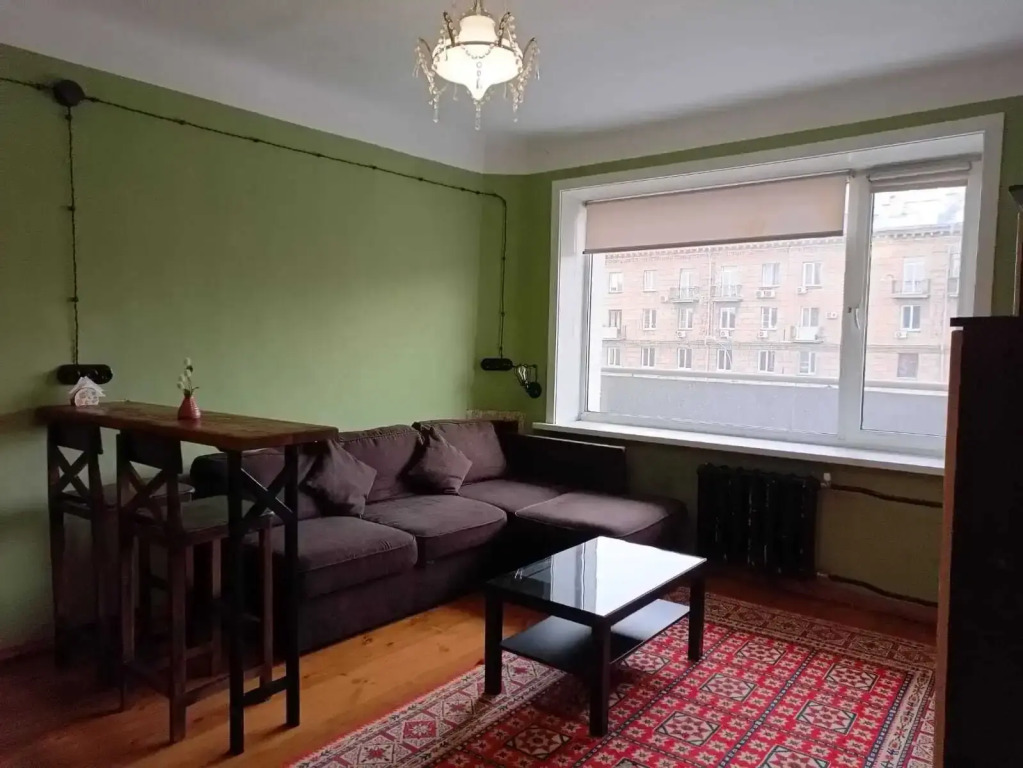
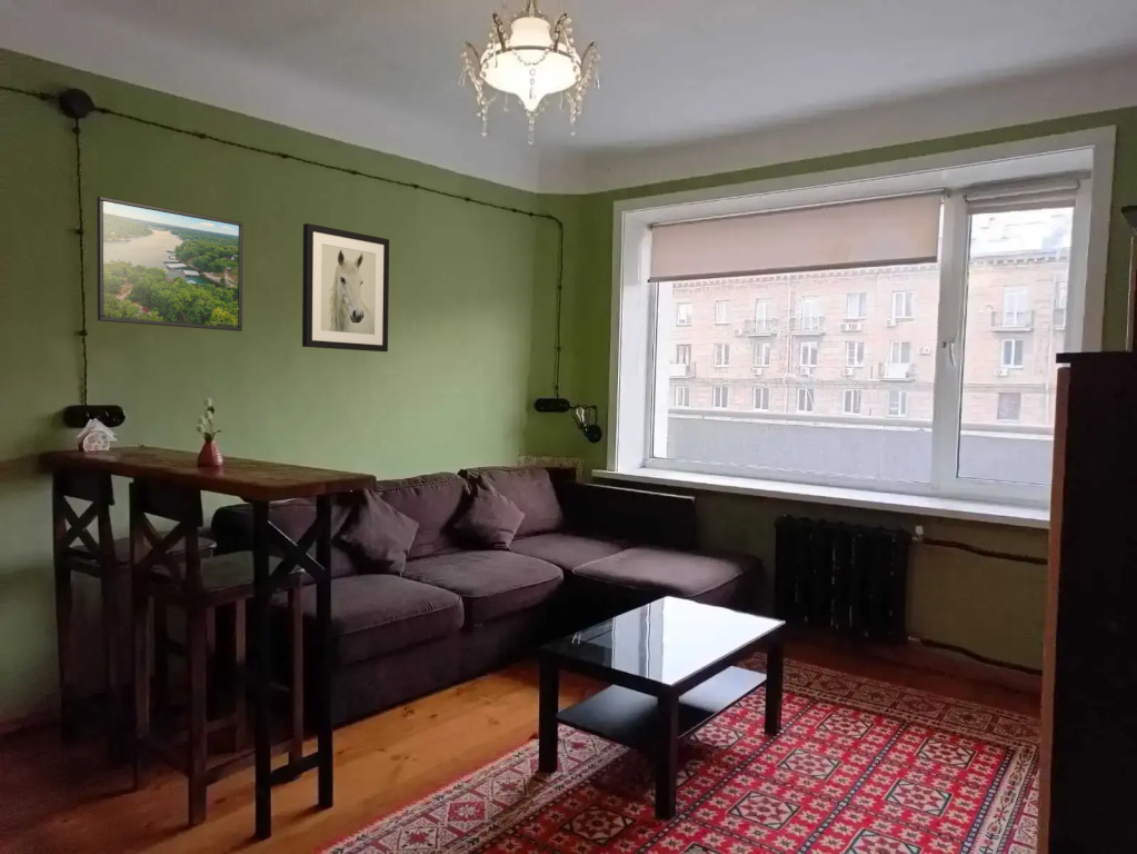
+ wall art (347, 290)
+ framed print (174, 268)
